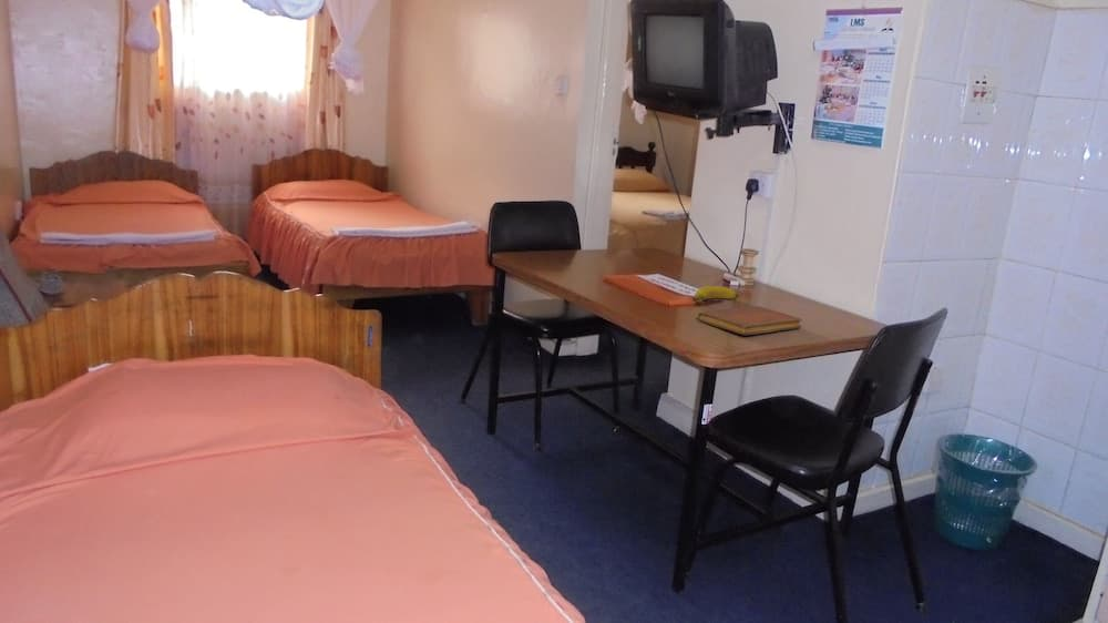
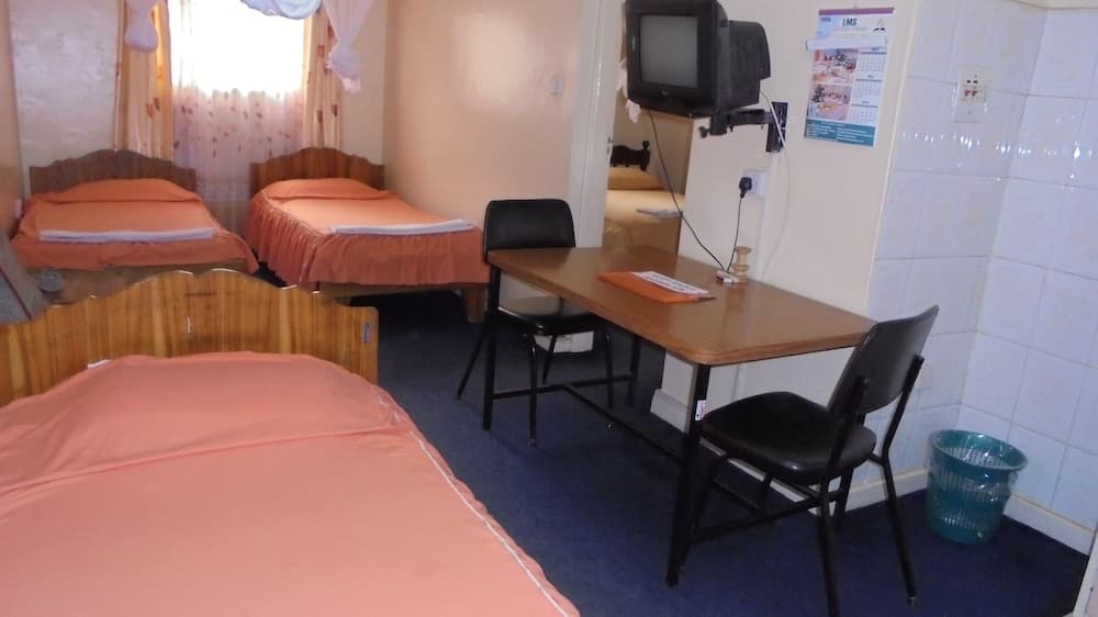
- banana (711, 294)
- notebook (750, 319)
